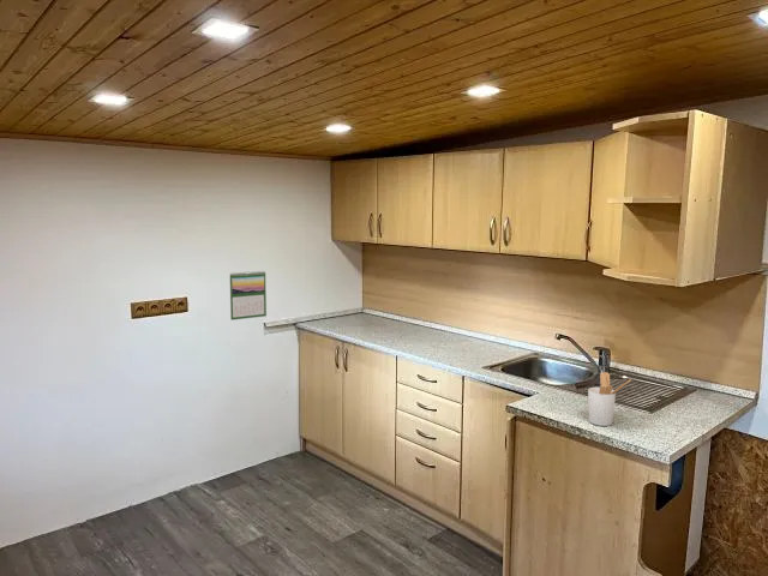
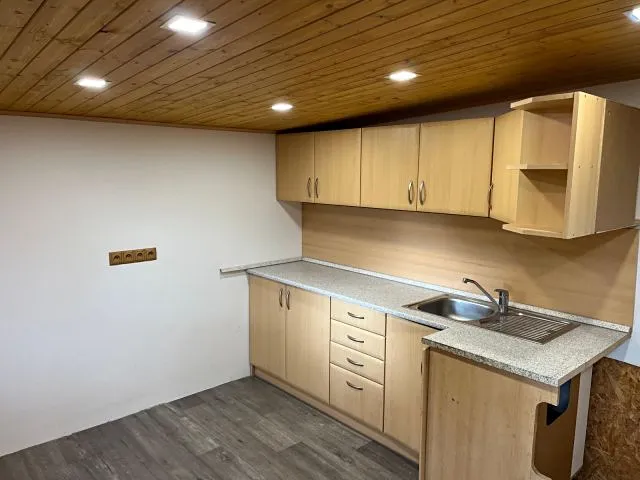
- utensil holder (608, 400)
- calendar (248, 294)
